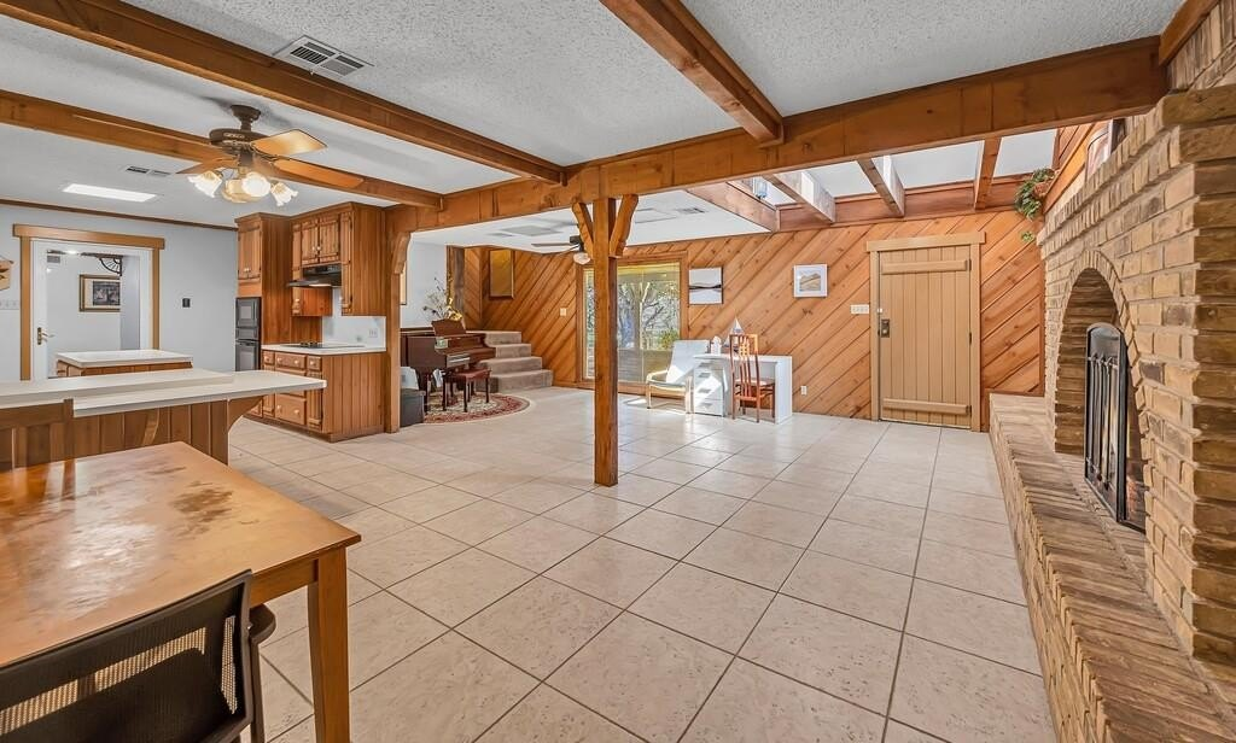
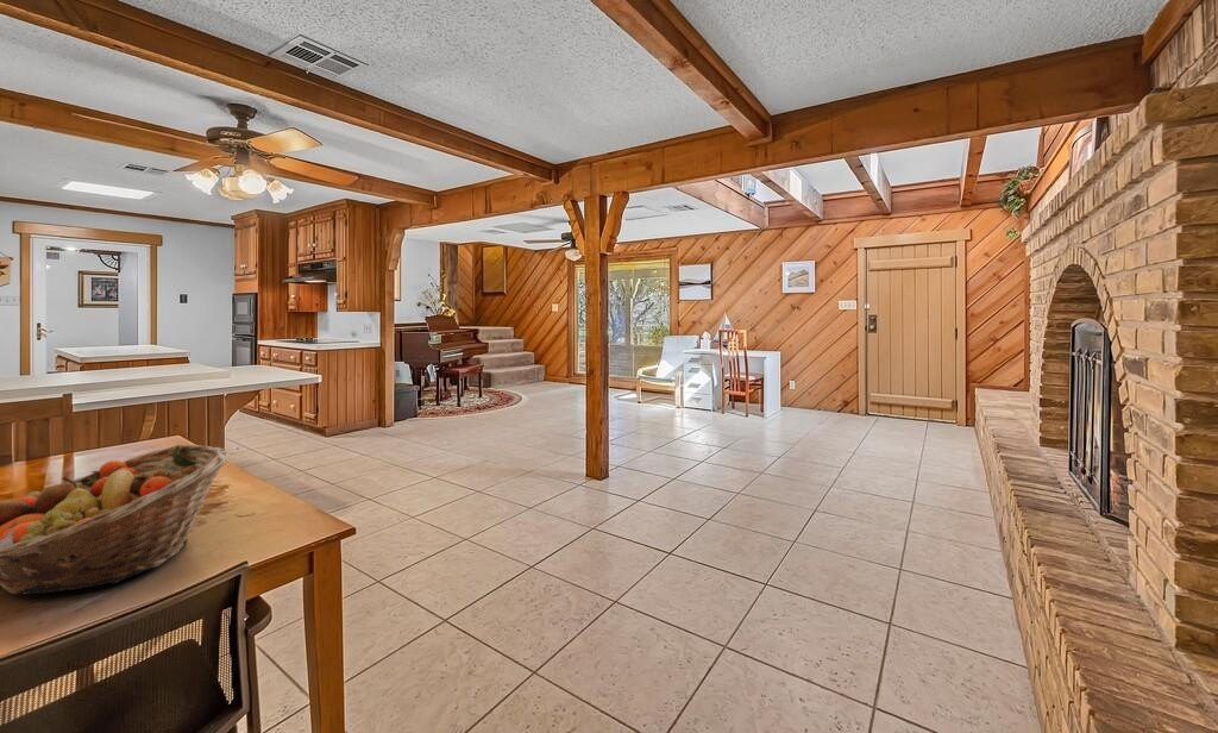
+ fruit basket (109, 508)
